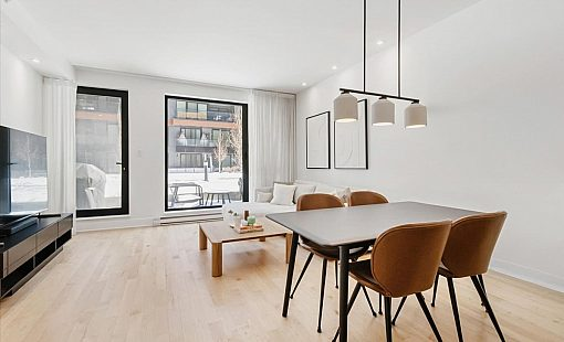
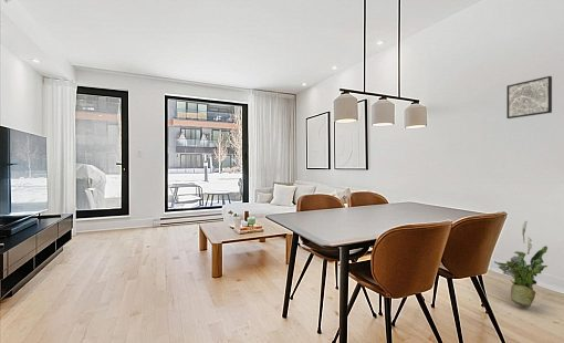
+ potted plant (520, 258)
+ wall art (528, 98)
